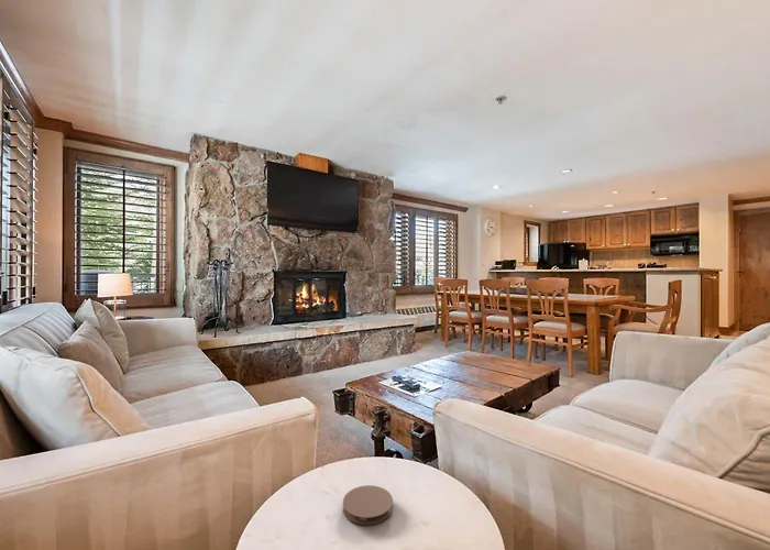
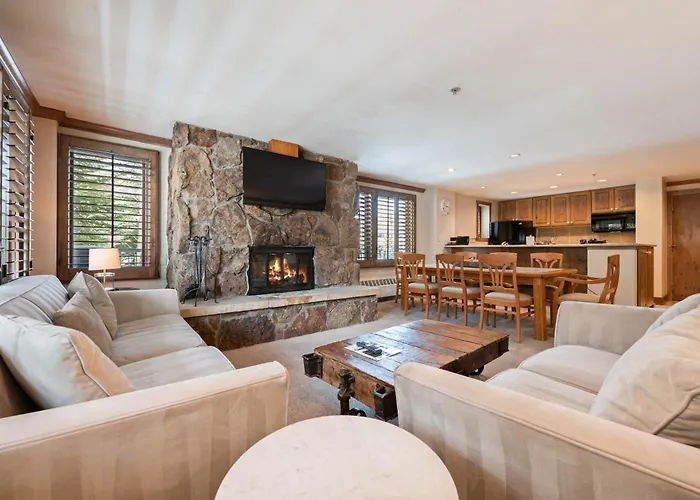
- coaster (367, 503)
